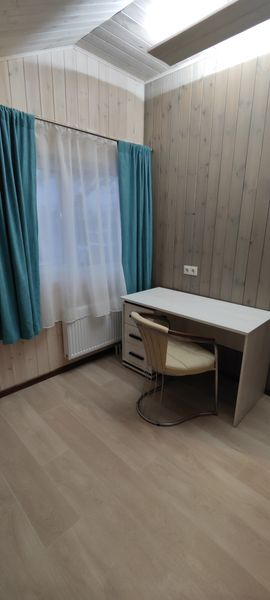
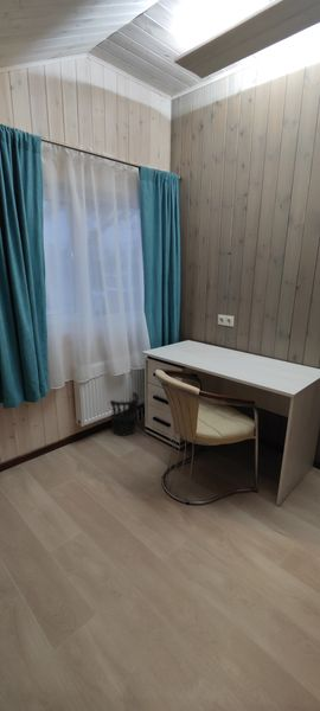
+ wastebasket (123, 412)
